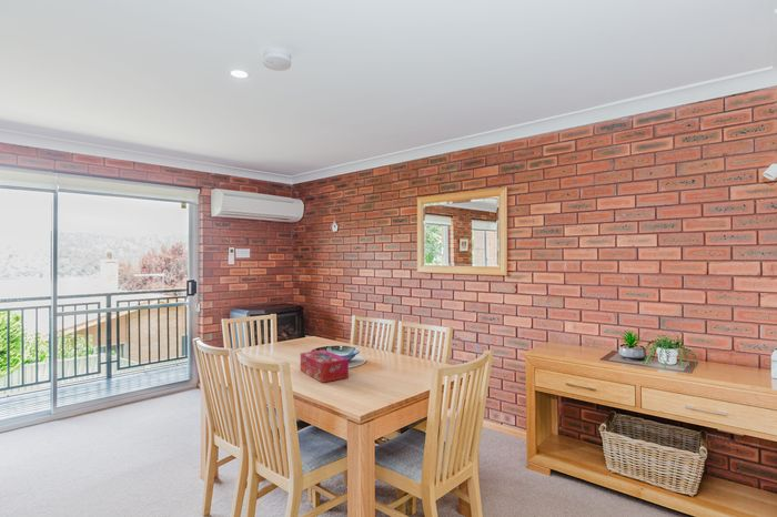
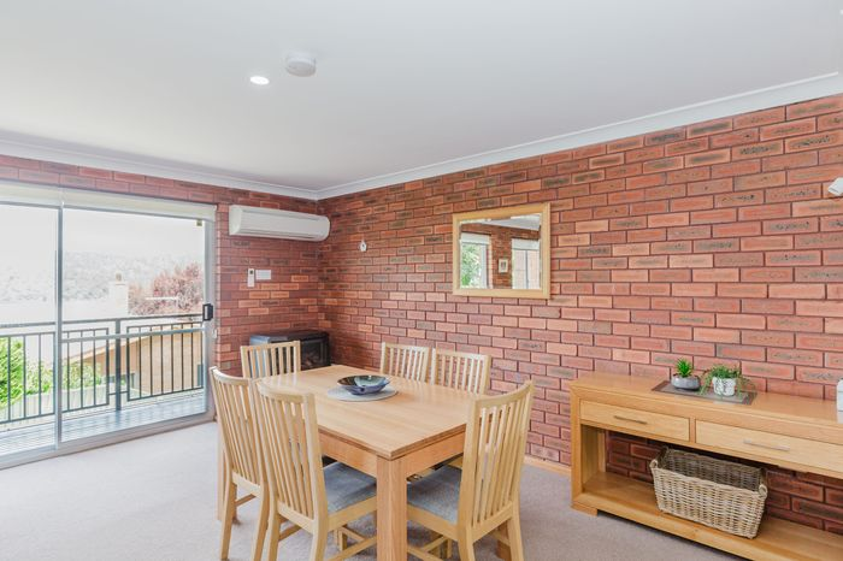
- tissue box (323, 365)
